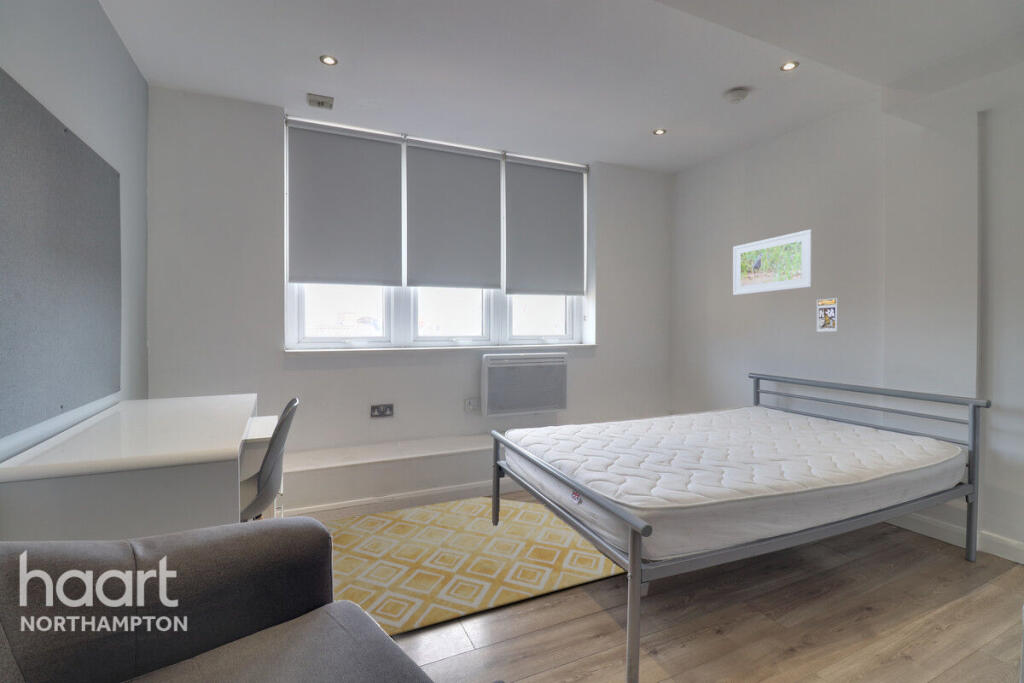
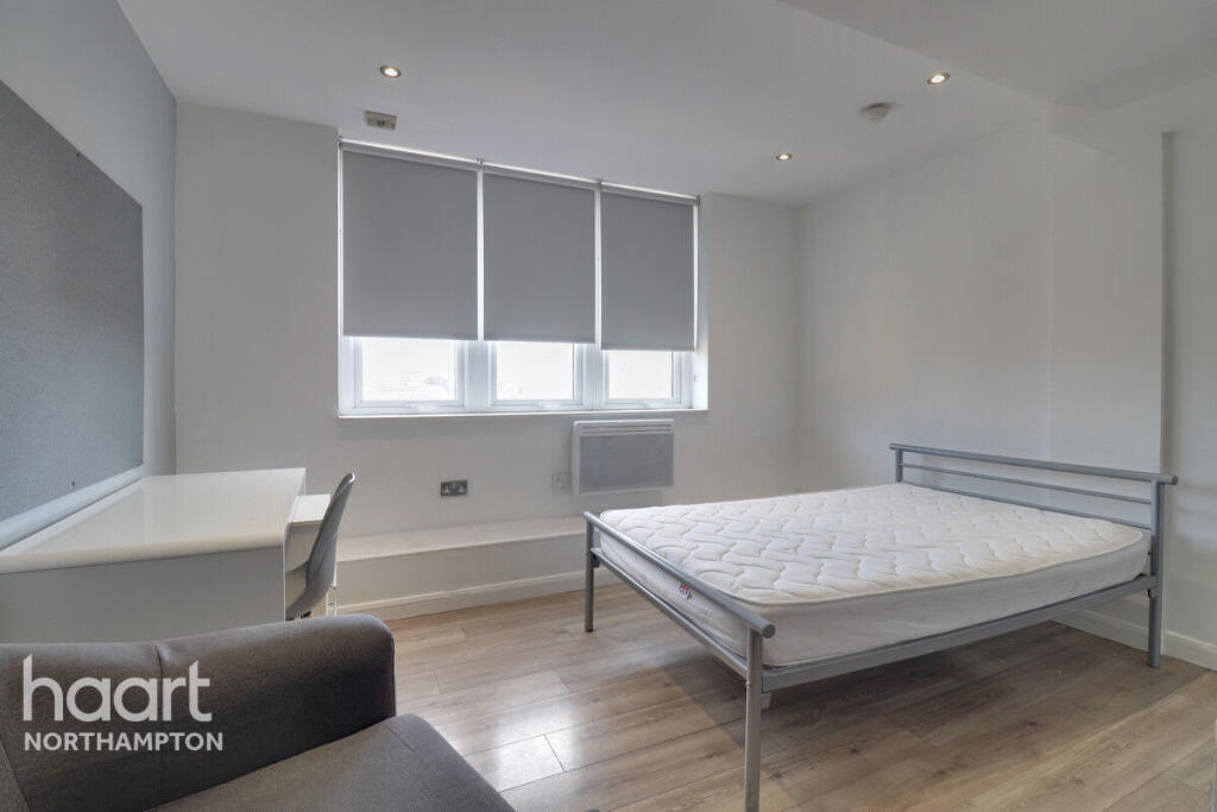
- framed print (769, 265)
- rug (468, 541)
- trading card display case (826, 315)
